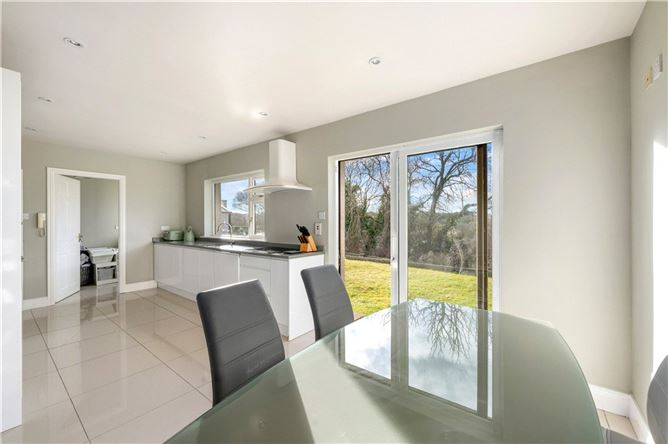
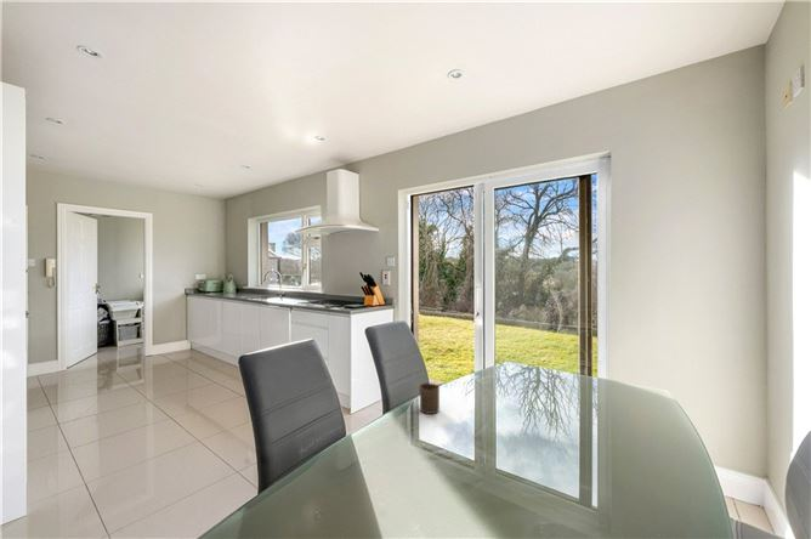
+ cup (429, 397)
